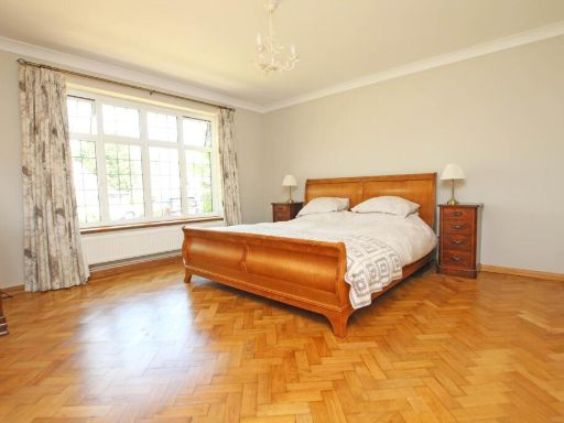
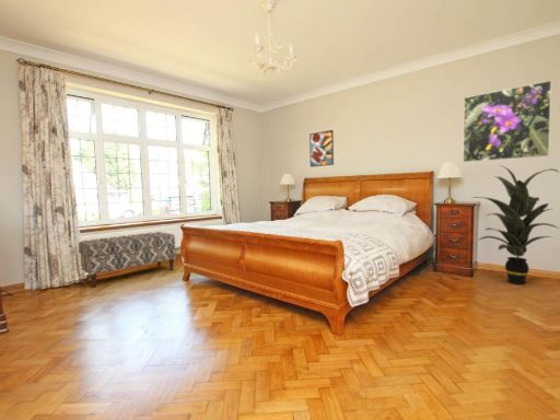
+ bench (129, 256)
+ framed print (503, 125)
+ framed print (320, 149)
+ indoor plant (512, 223)
